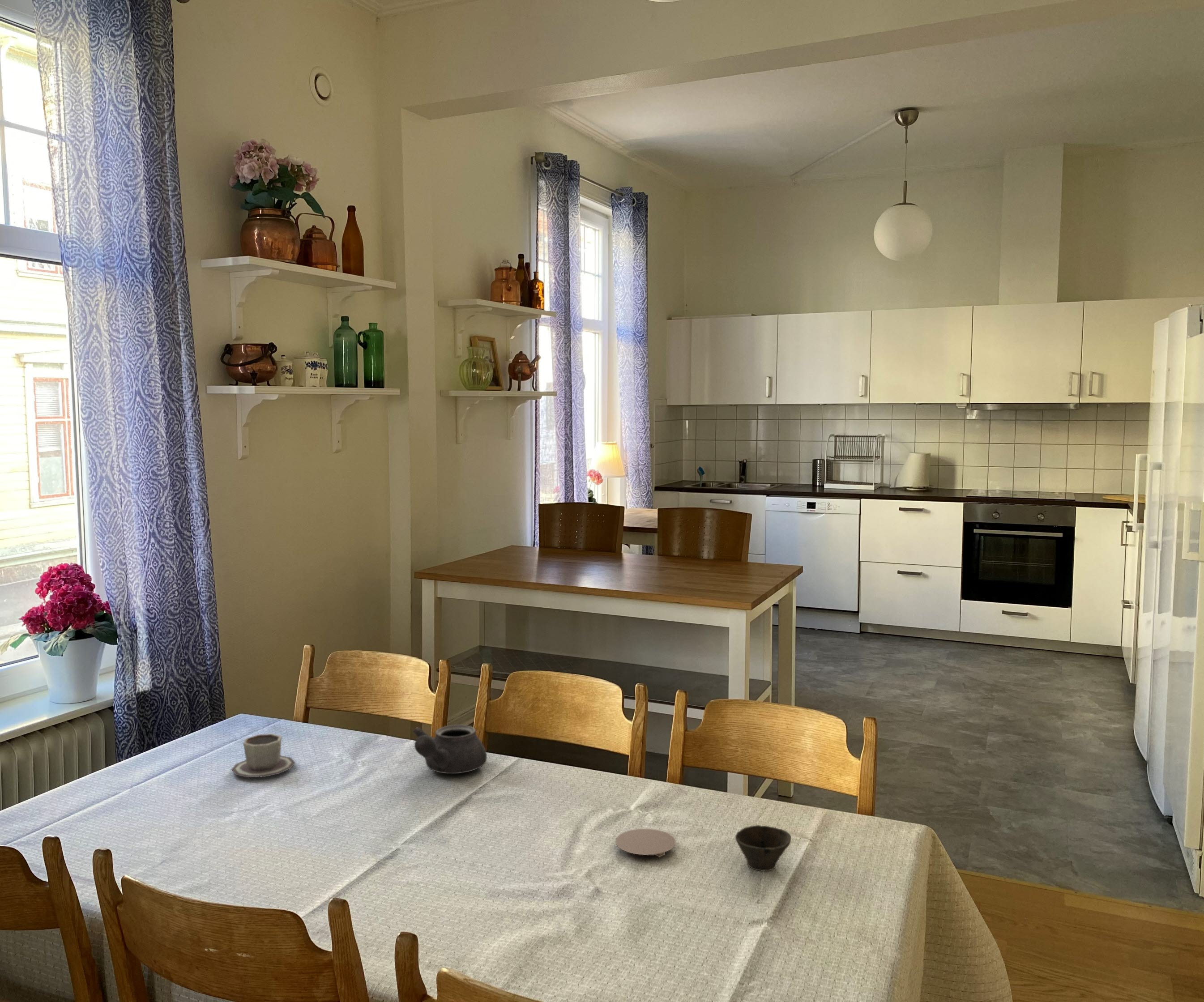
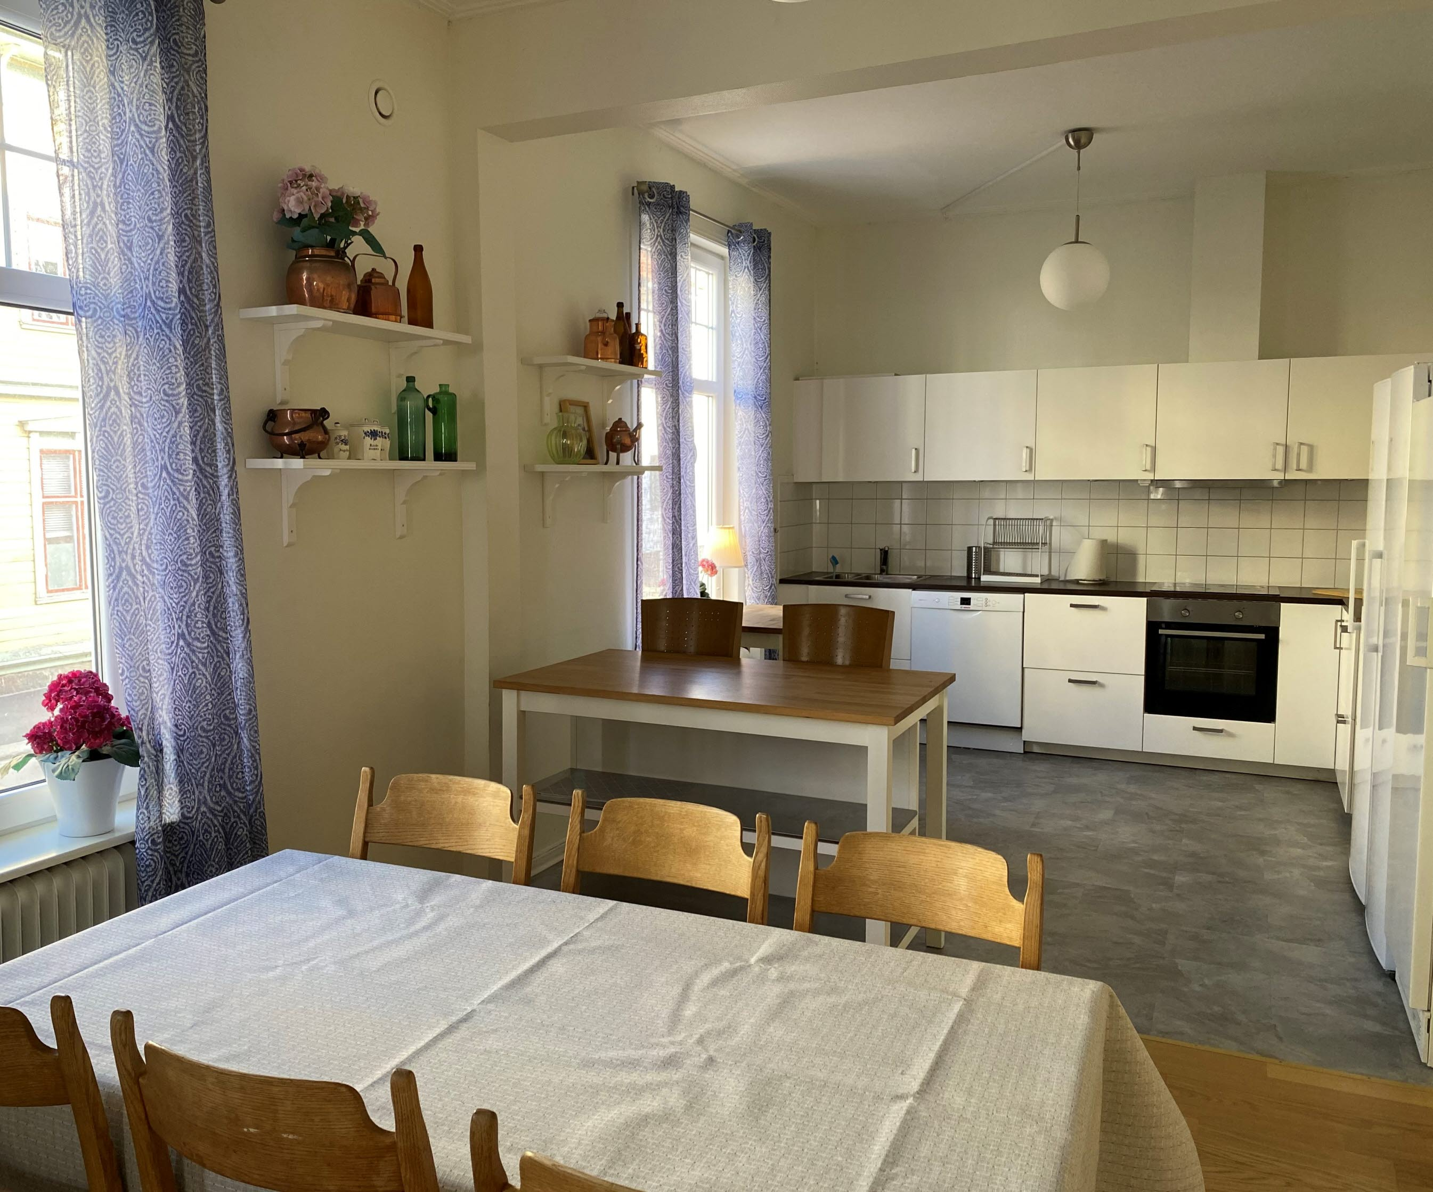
- cup (263, 754)
- coaster (645, 845)
- cup (766, 850)
- teapot (443, 748)
